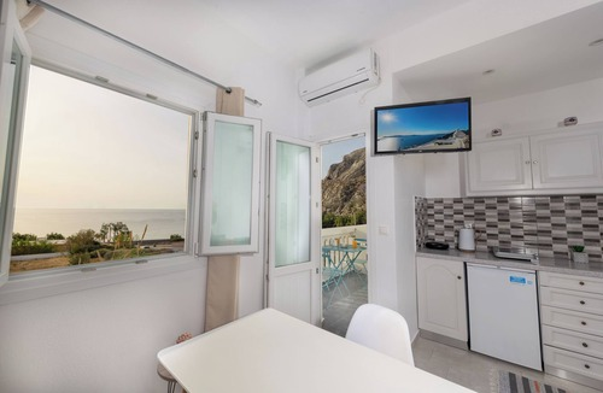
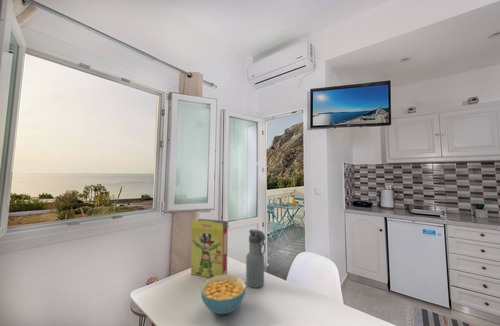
+ cereal bowl (223, 297)
+ water bottle (255, 256)
+ cereal box (208, 246)
